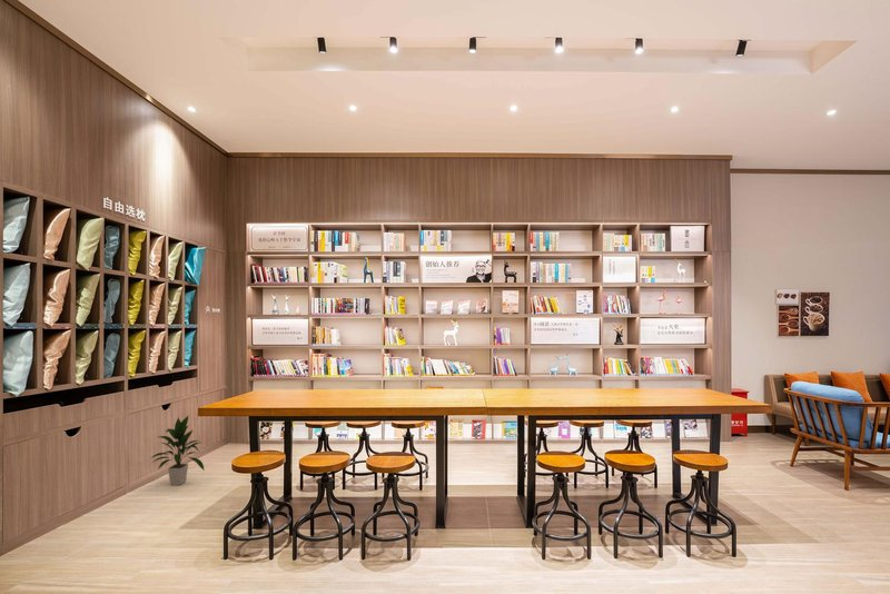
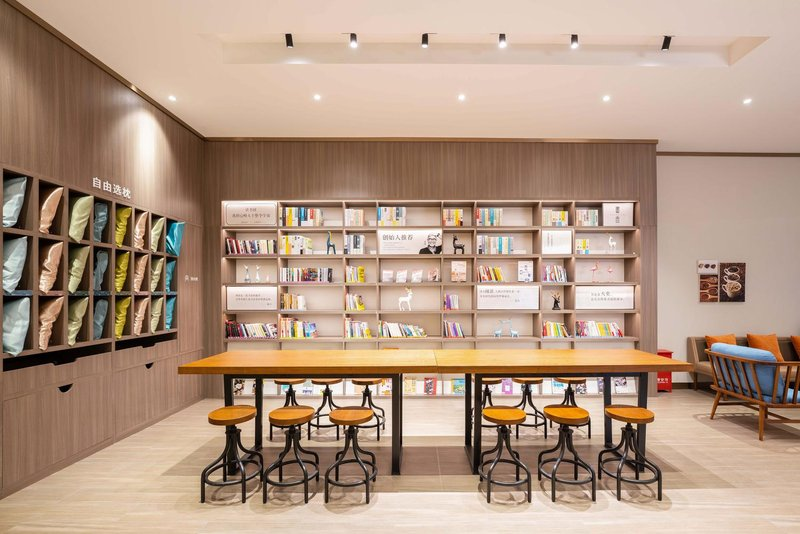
- indoor plant (179, 451)
